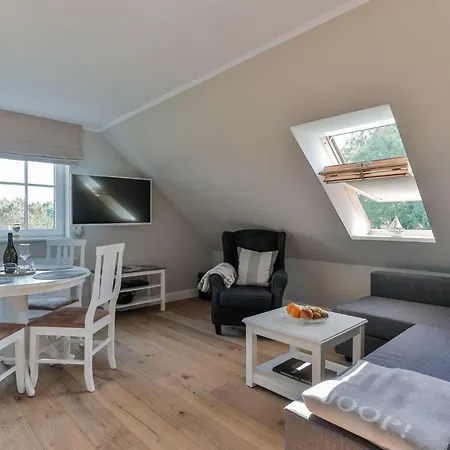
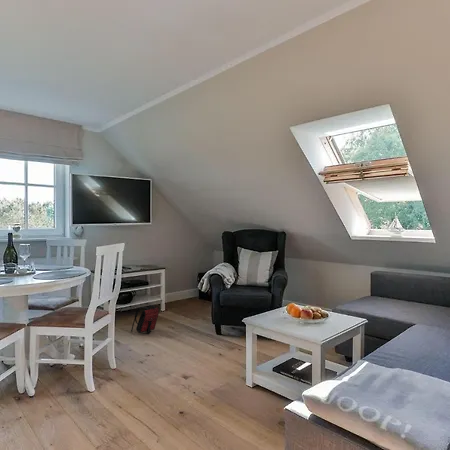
+ backpack (144, 317)
